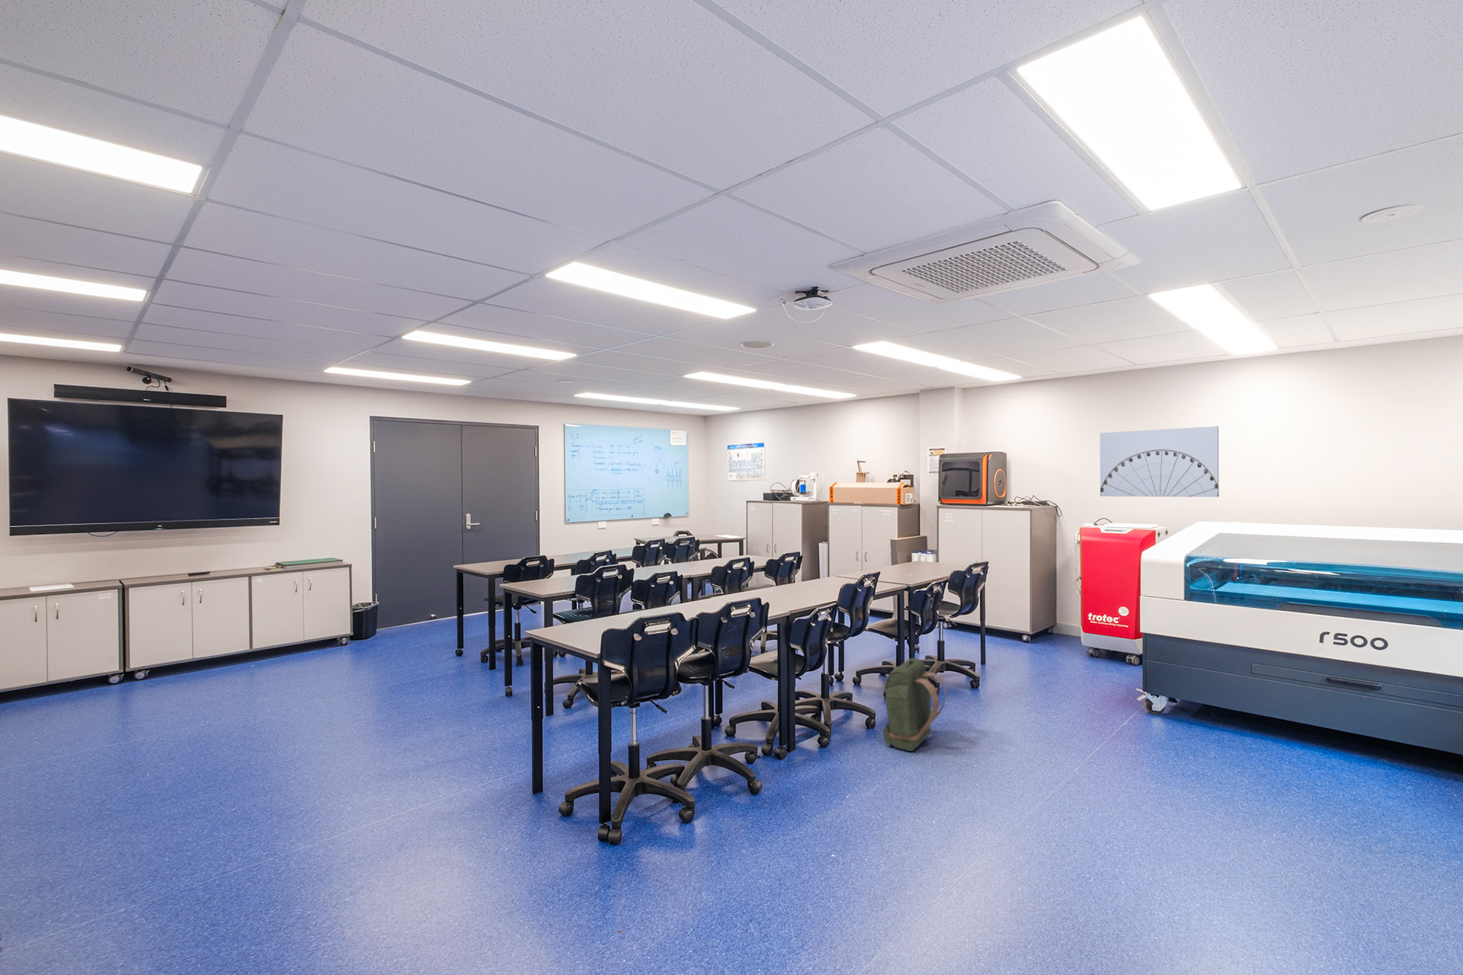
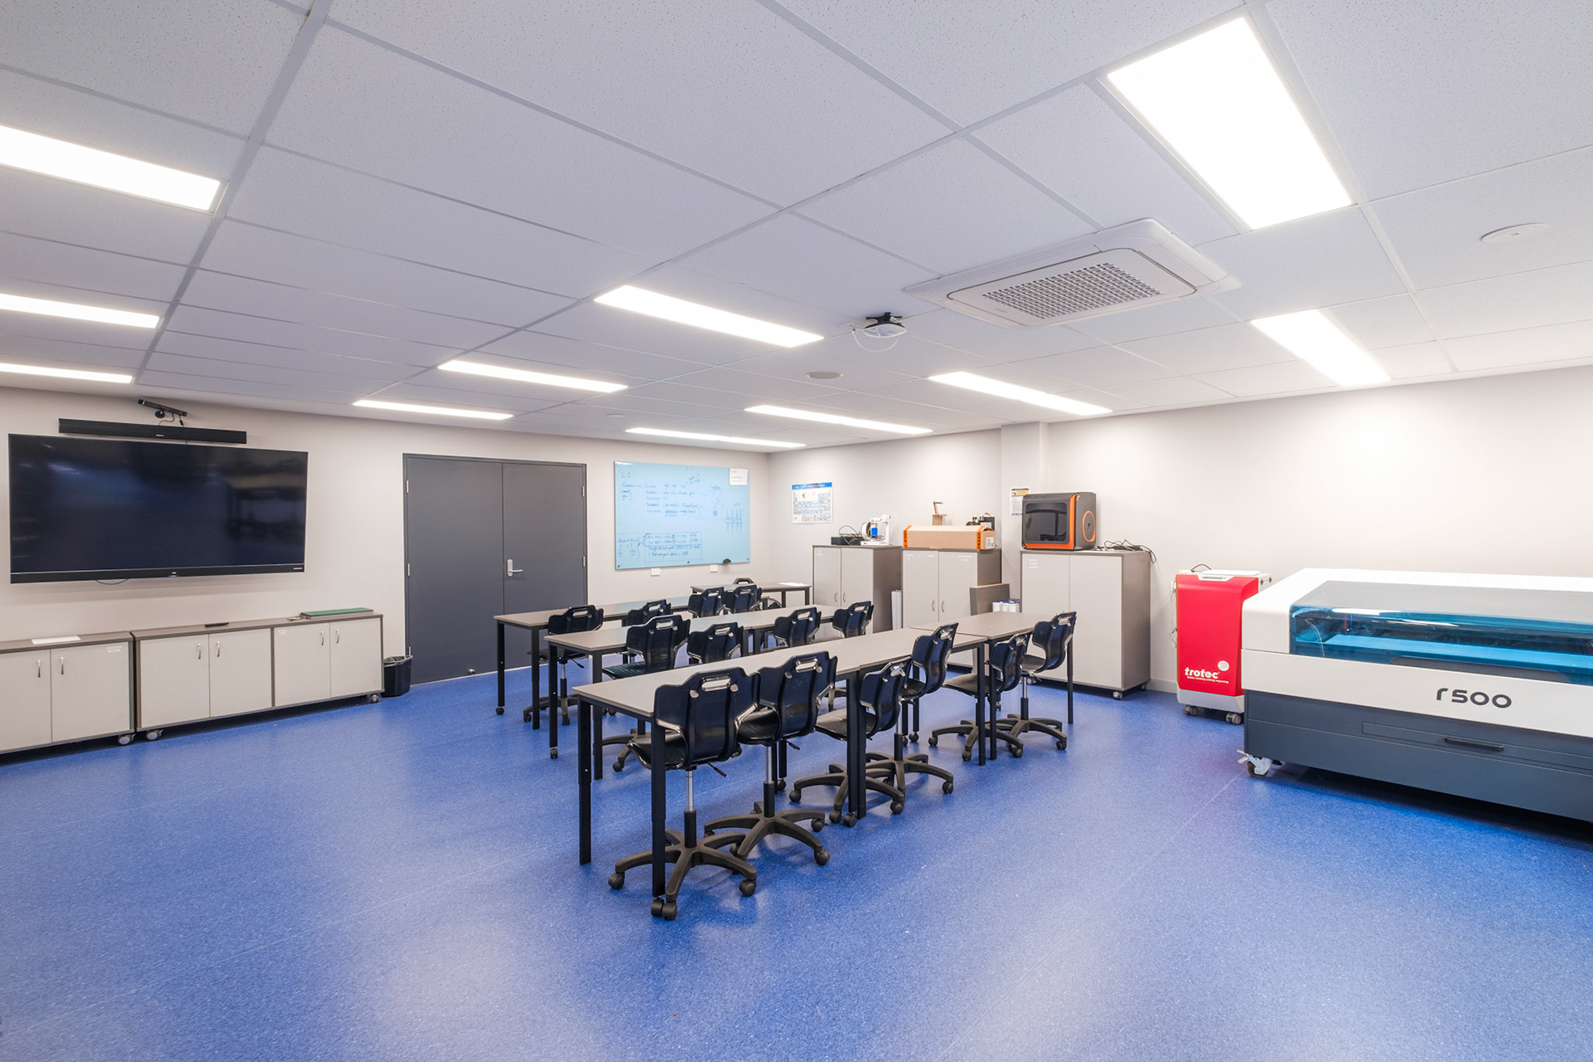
- backpack (913, 702)
- wall art (1156, 464)
